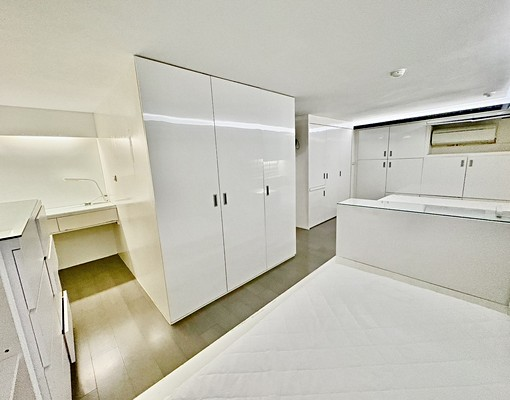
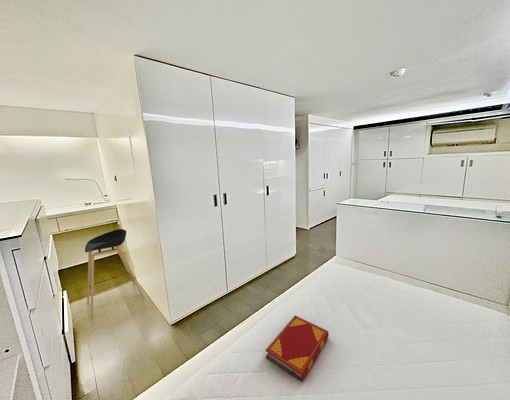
+ stool (113, 277)
+ hardback book (298, 343)
